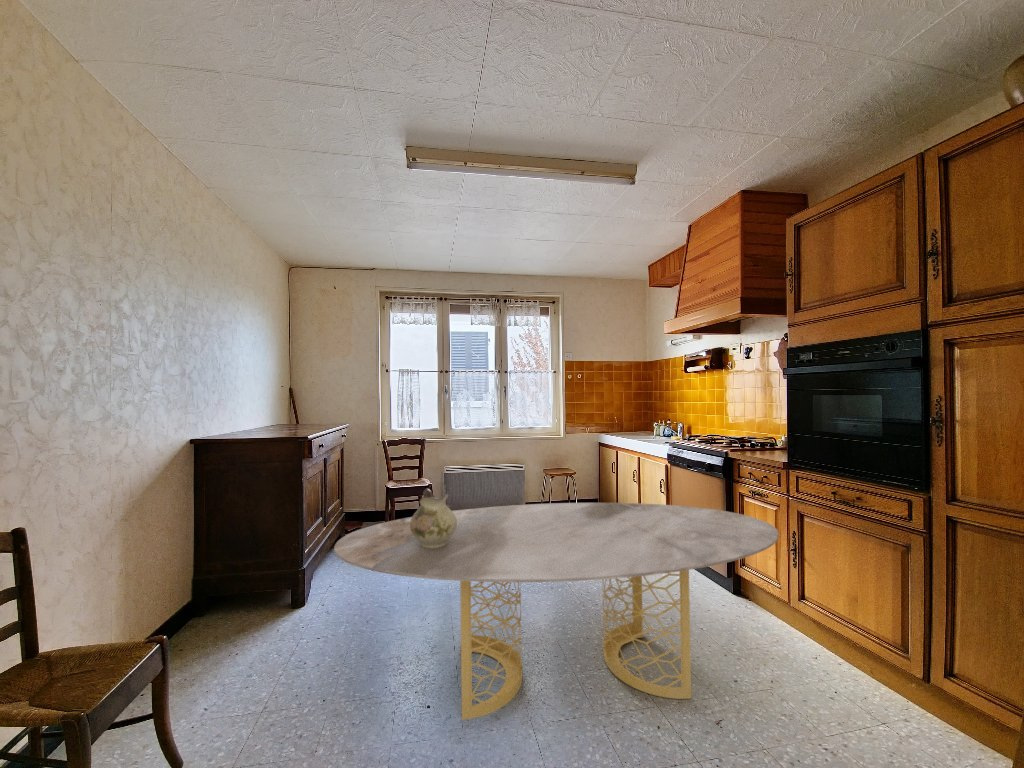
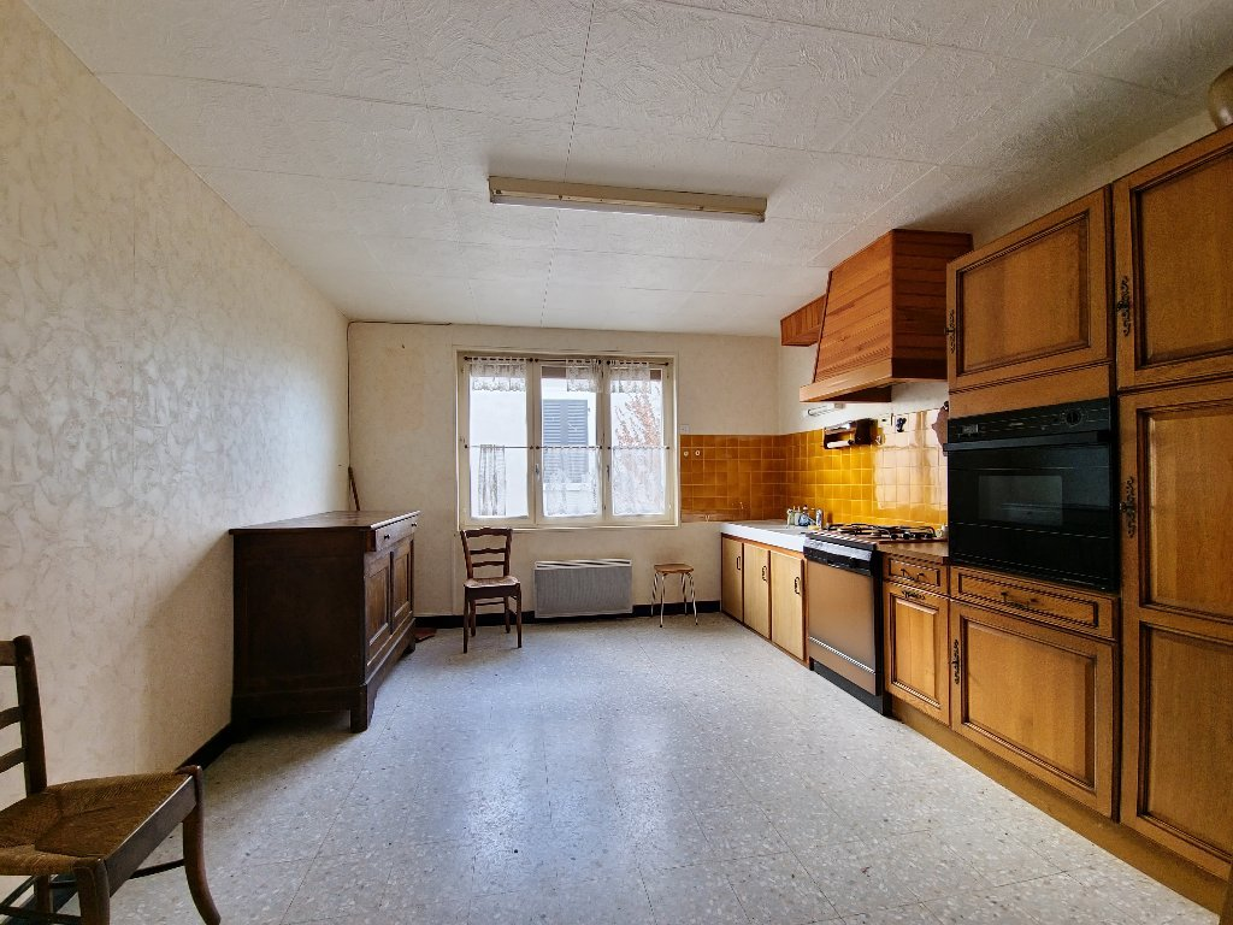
- pitcher (432, 517)
- dining table (560, 581)
